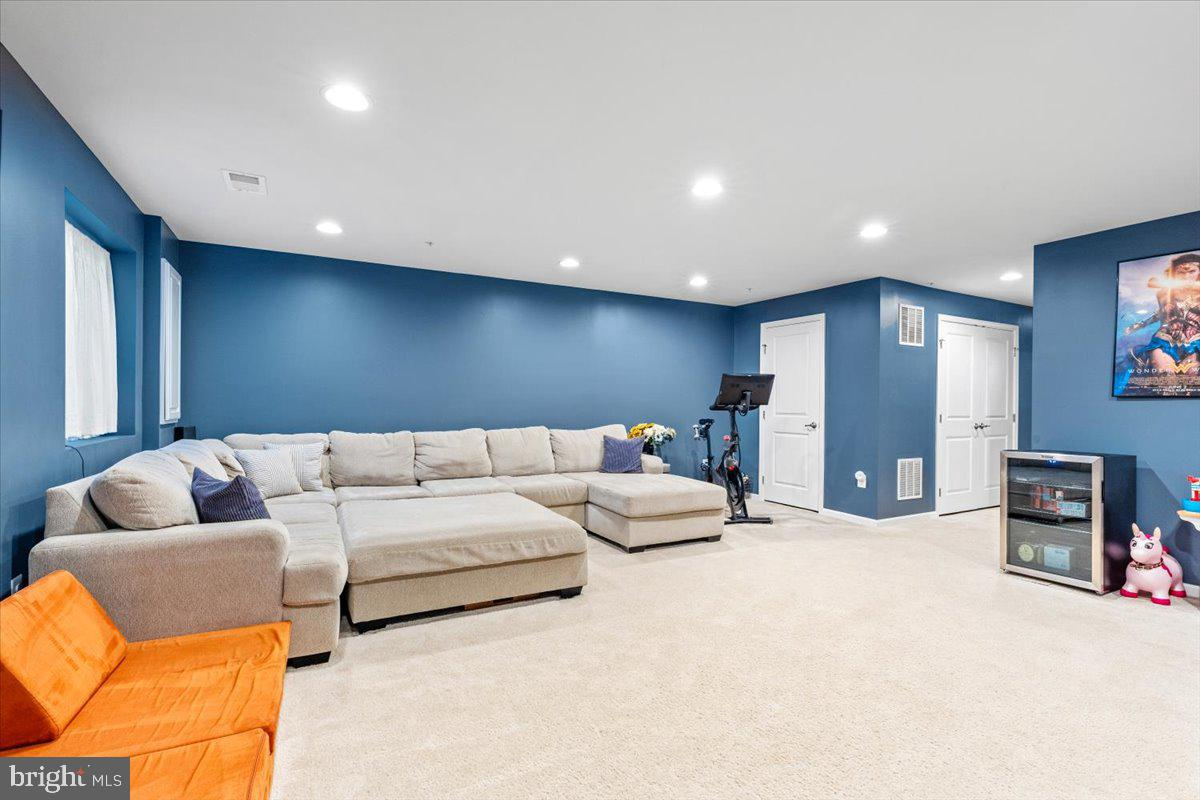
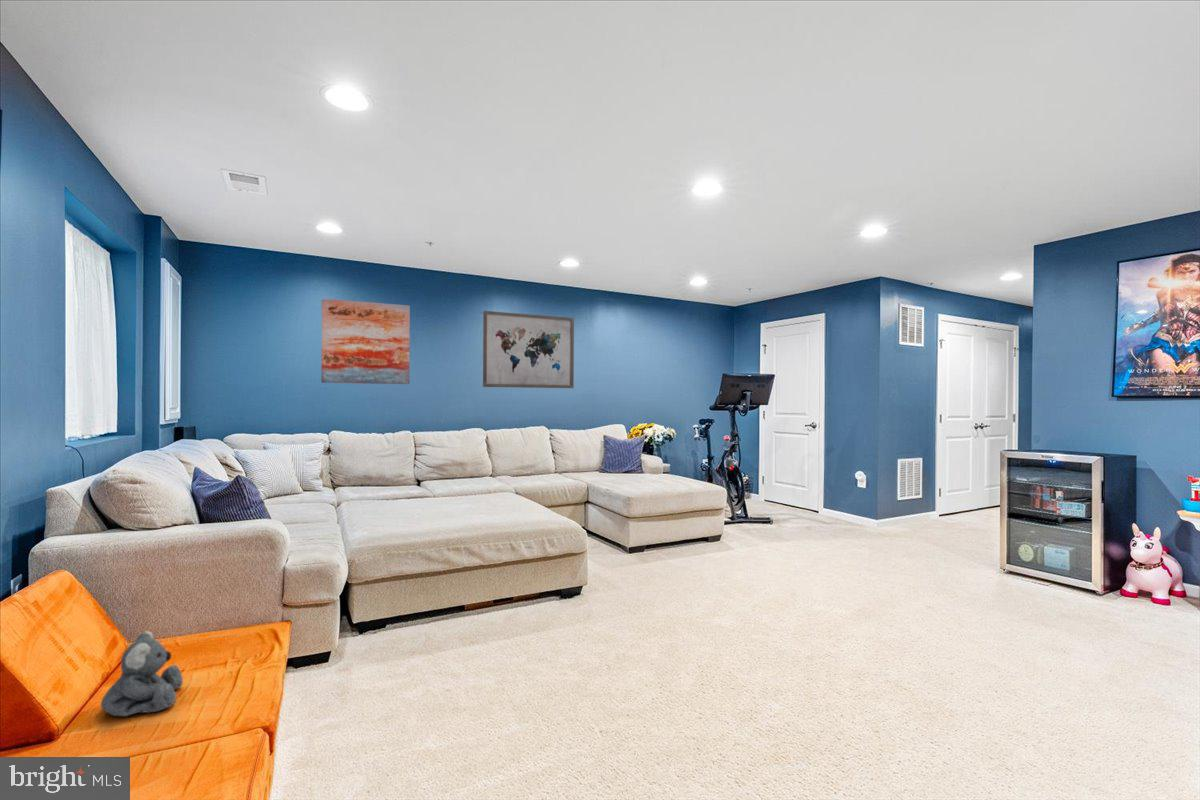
+ wall art (366, 342)
+ koala plush (141, 670)
+ wall art (530, 351)
